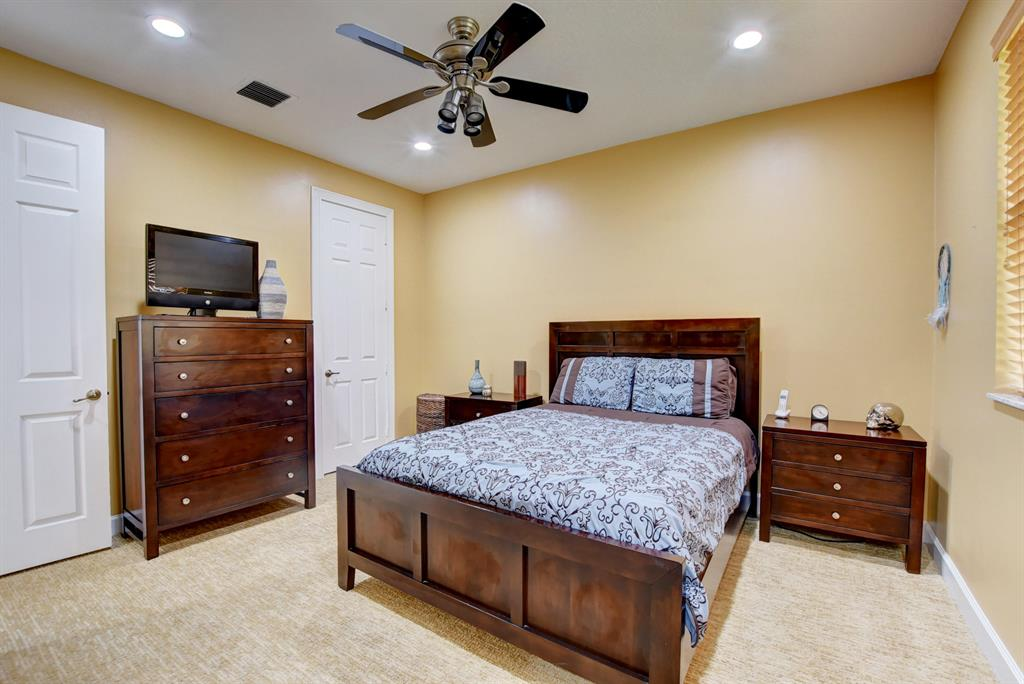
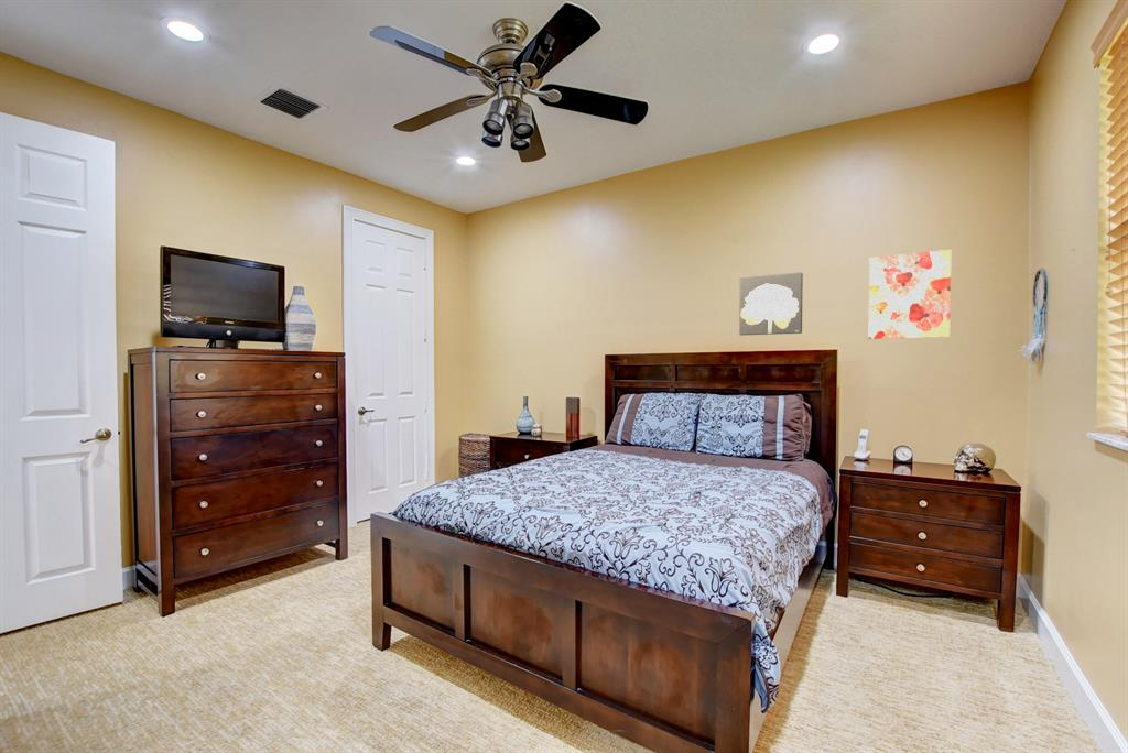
+ wall art (770, 305)
+ wall art (908, 296)
